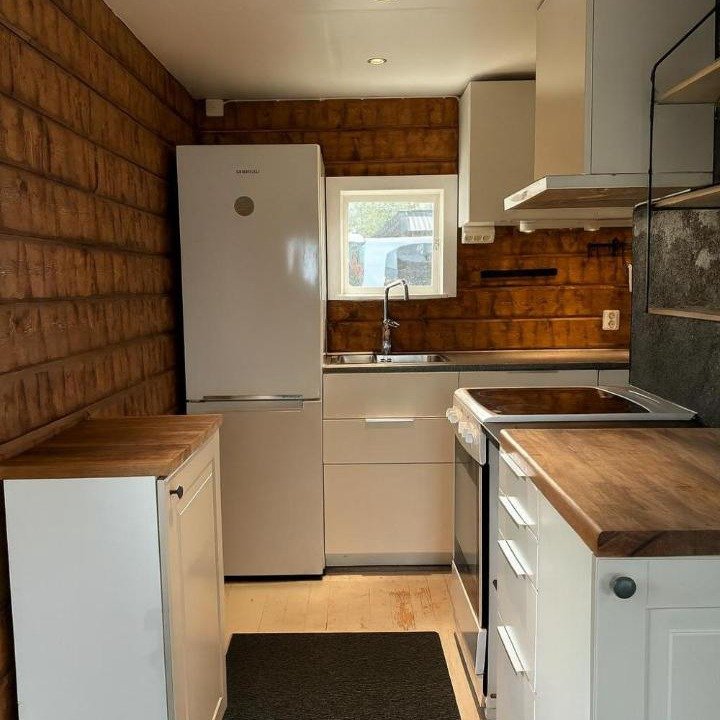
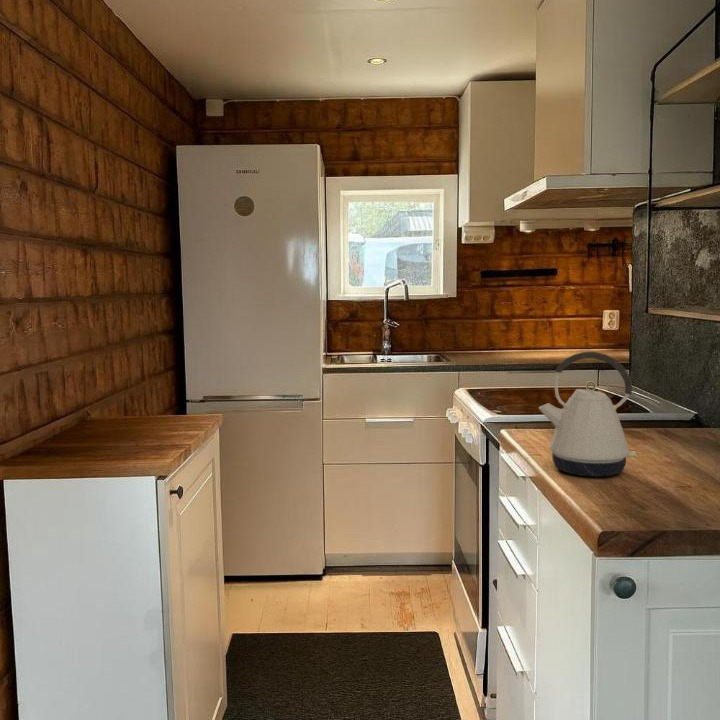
+ kettle (586, 411)
